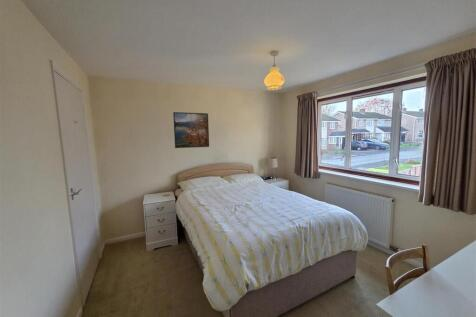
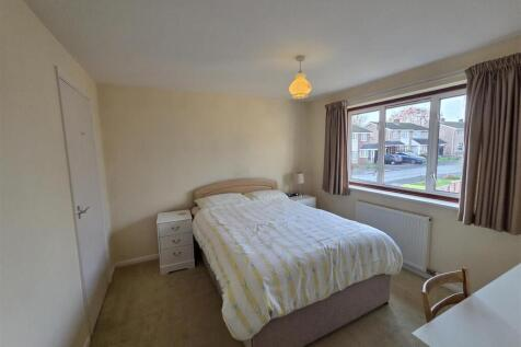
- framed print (191, 130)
